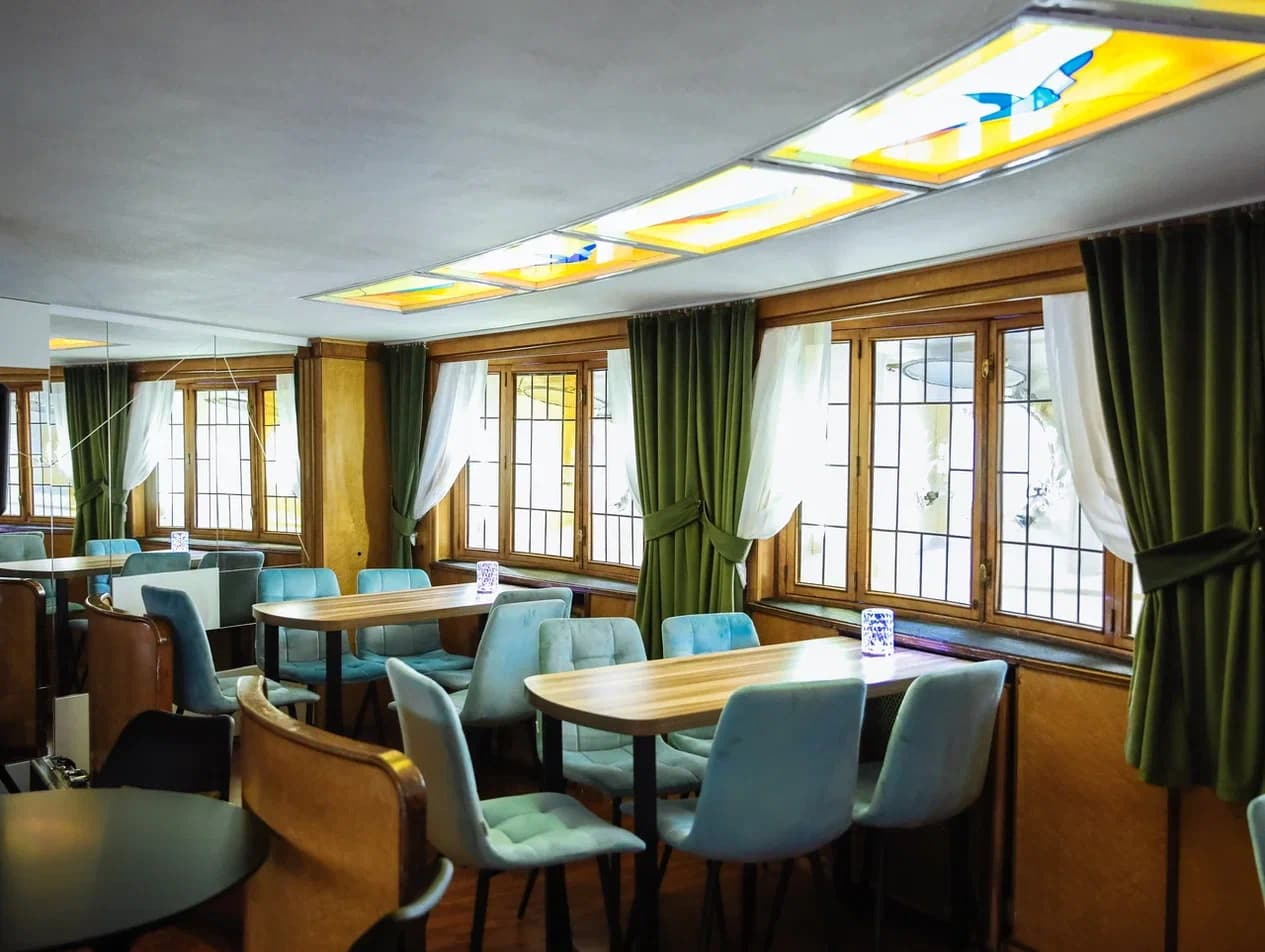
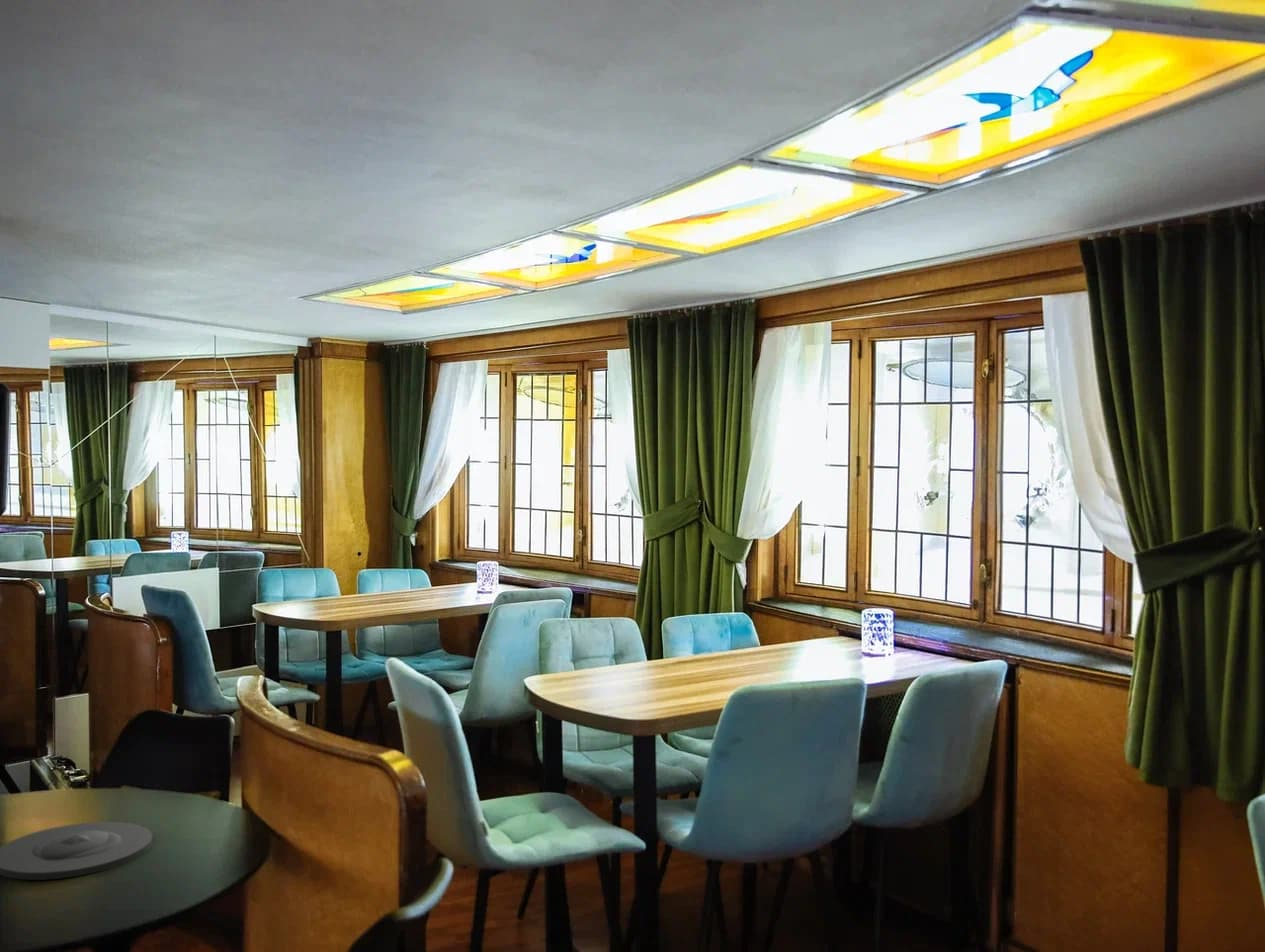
+ plate (74, 844)
